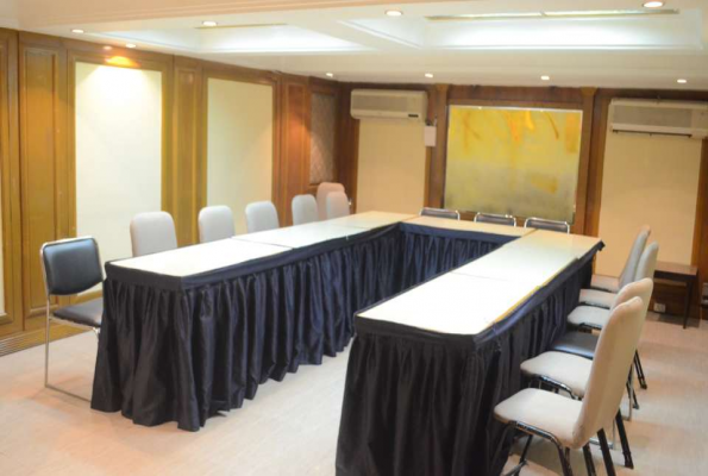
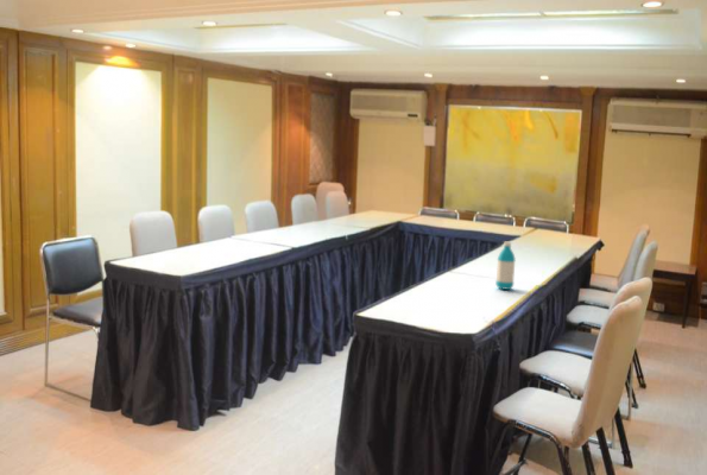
+ water bottle (505, 265)
